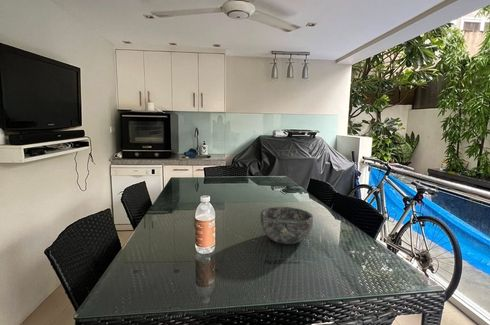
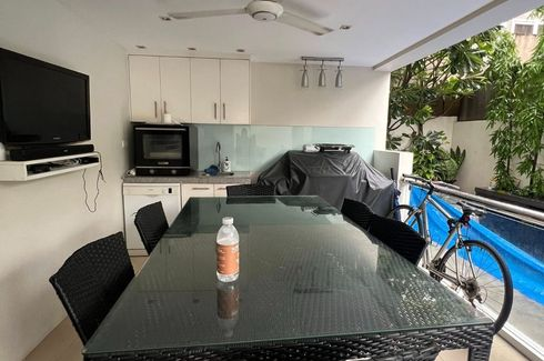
- bowl (286, 226)
